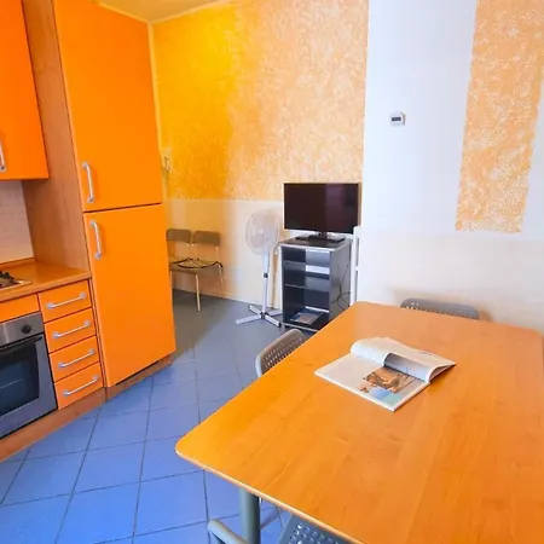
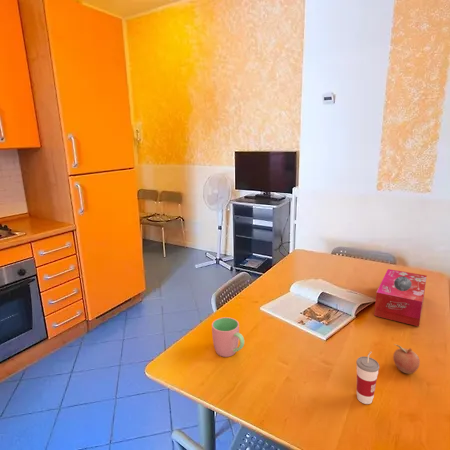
+ cup (229, 339)
+ cup (366, 374)
+ fruit (406, 358)
+ tissue box (401, 294)
